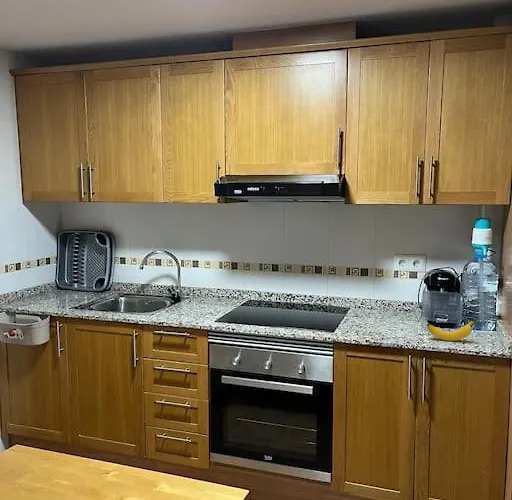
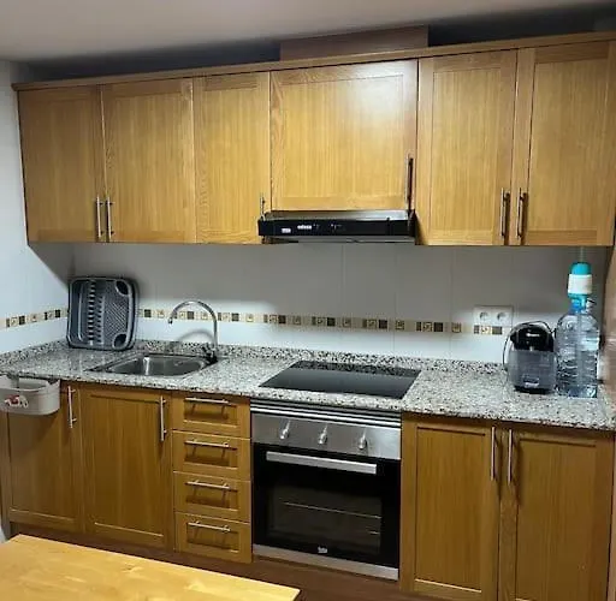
- banana (453, 331)
